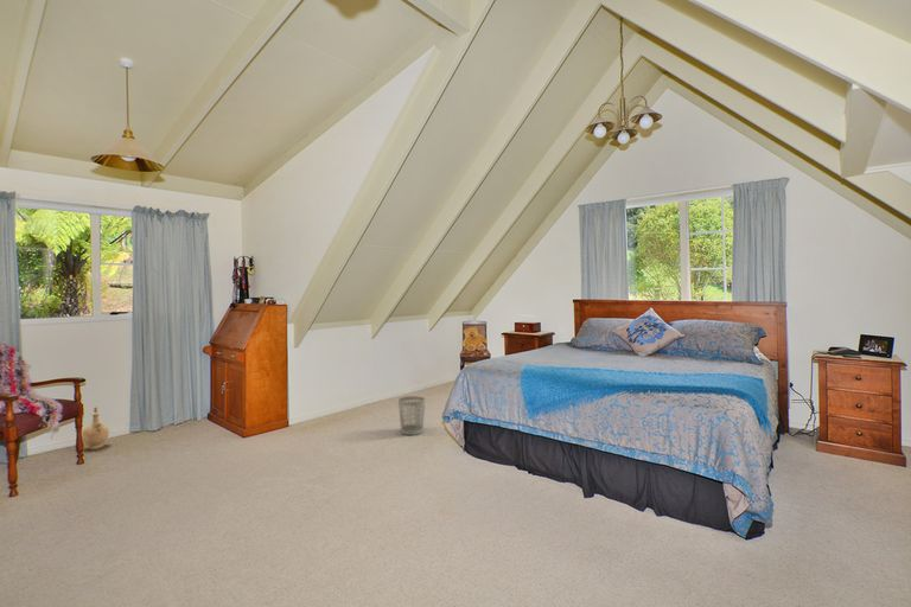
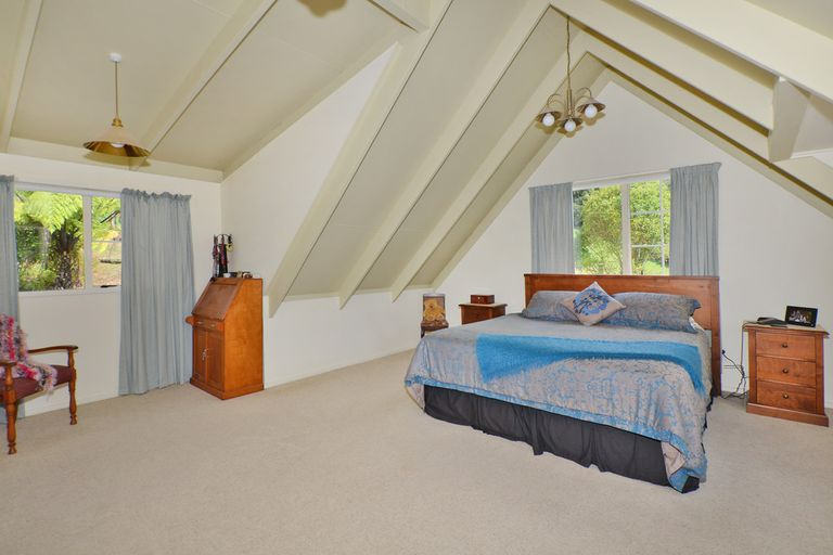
- vase (95, 427)
- wastebasket (412, 415)
